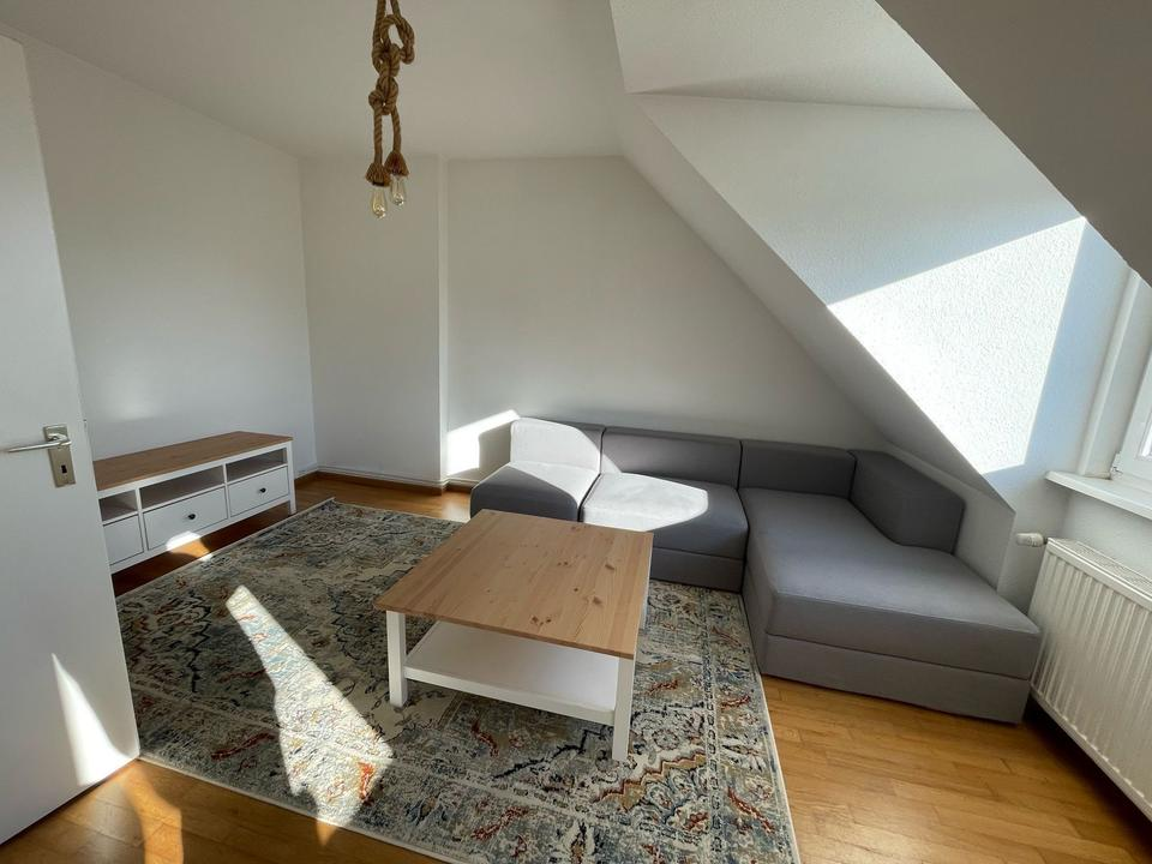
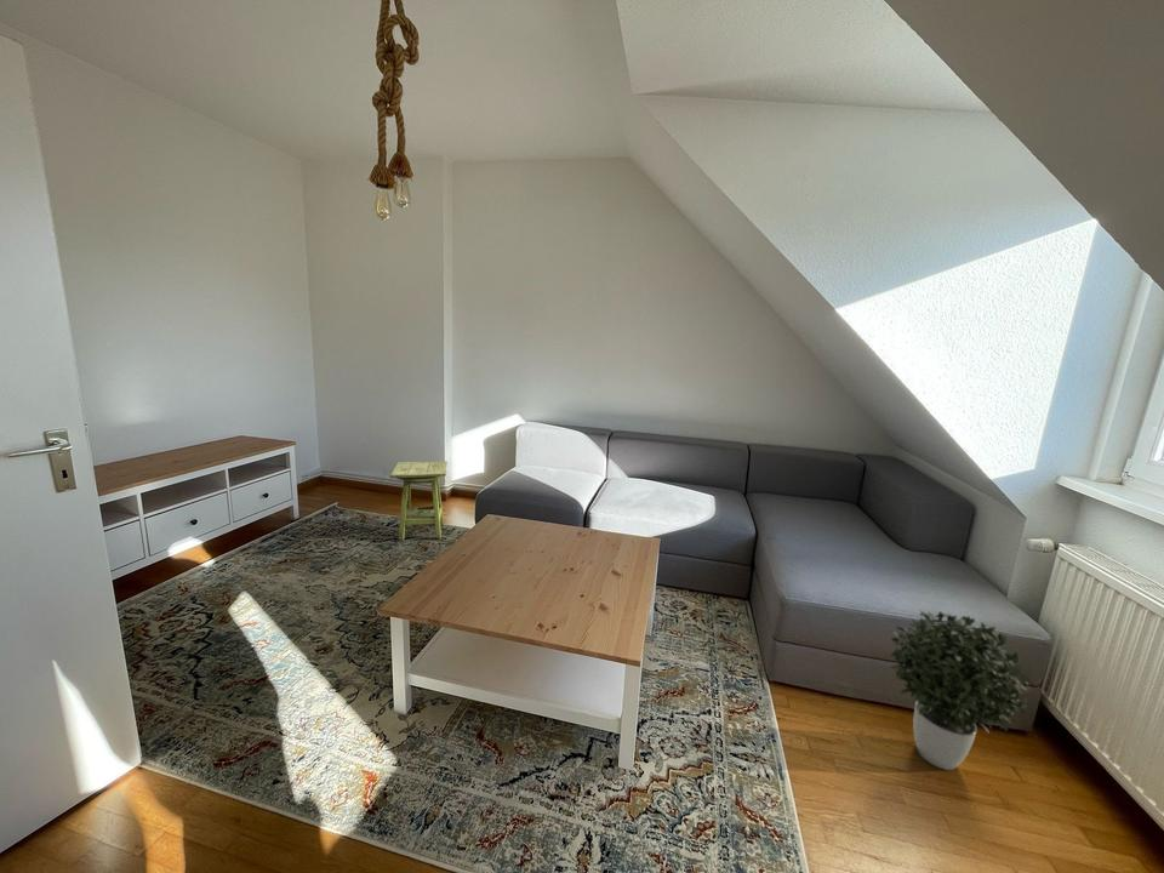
+ potted plant (952, 690)
+ side table (420, 507)
